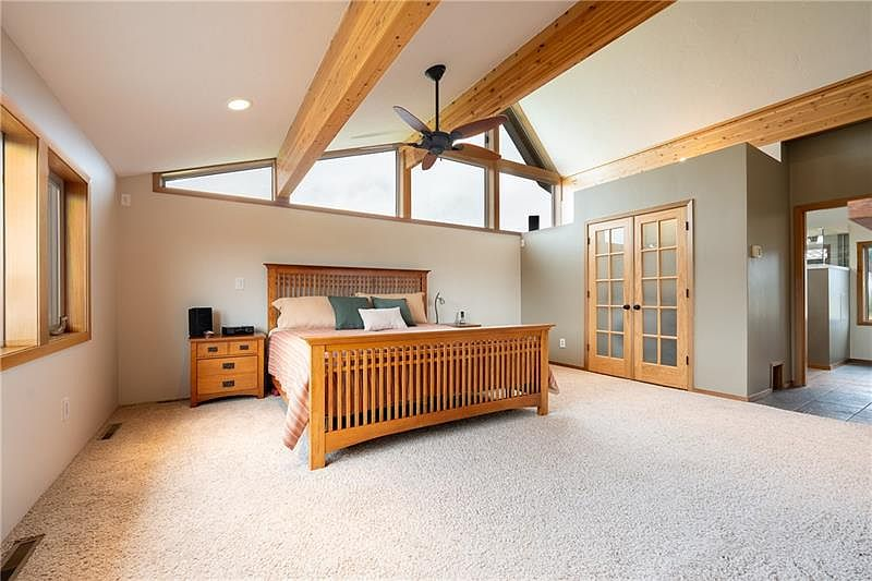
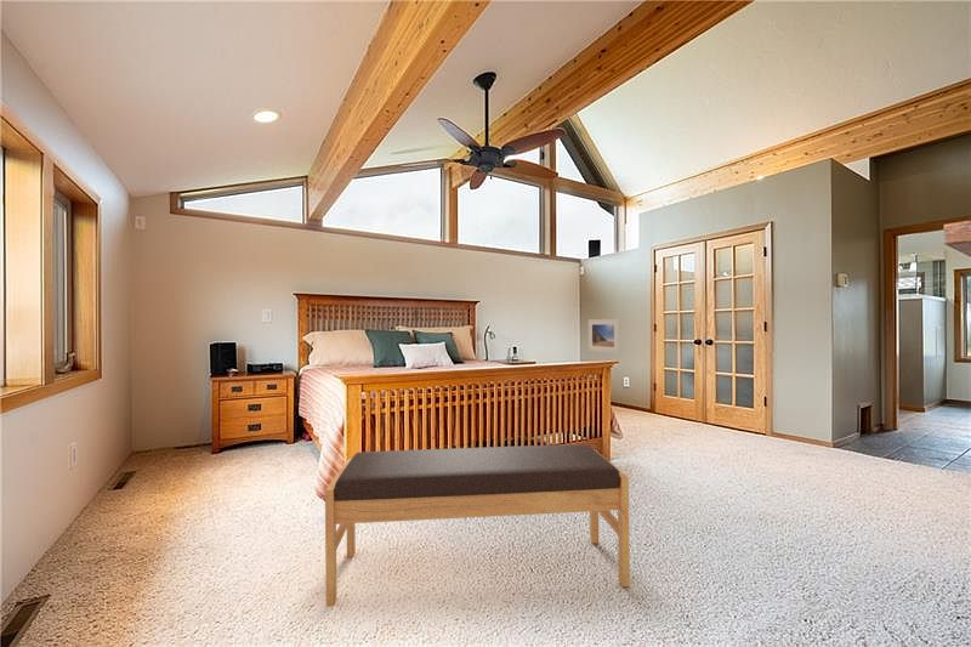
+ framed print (602, 335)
+ bench (478, 513)
